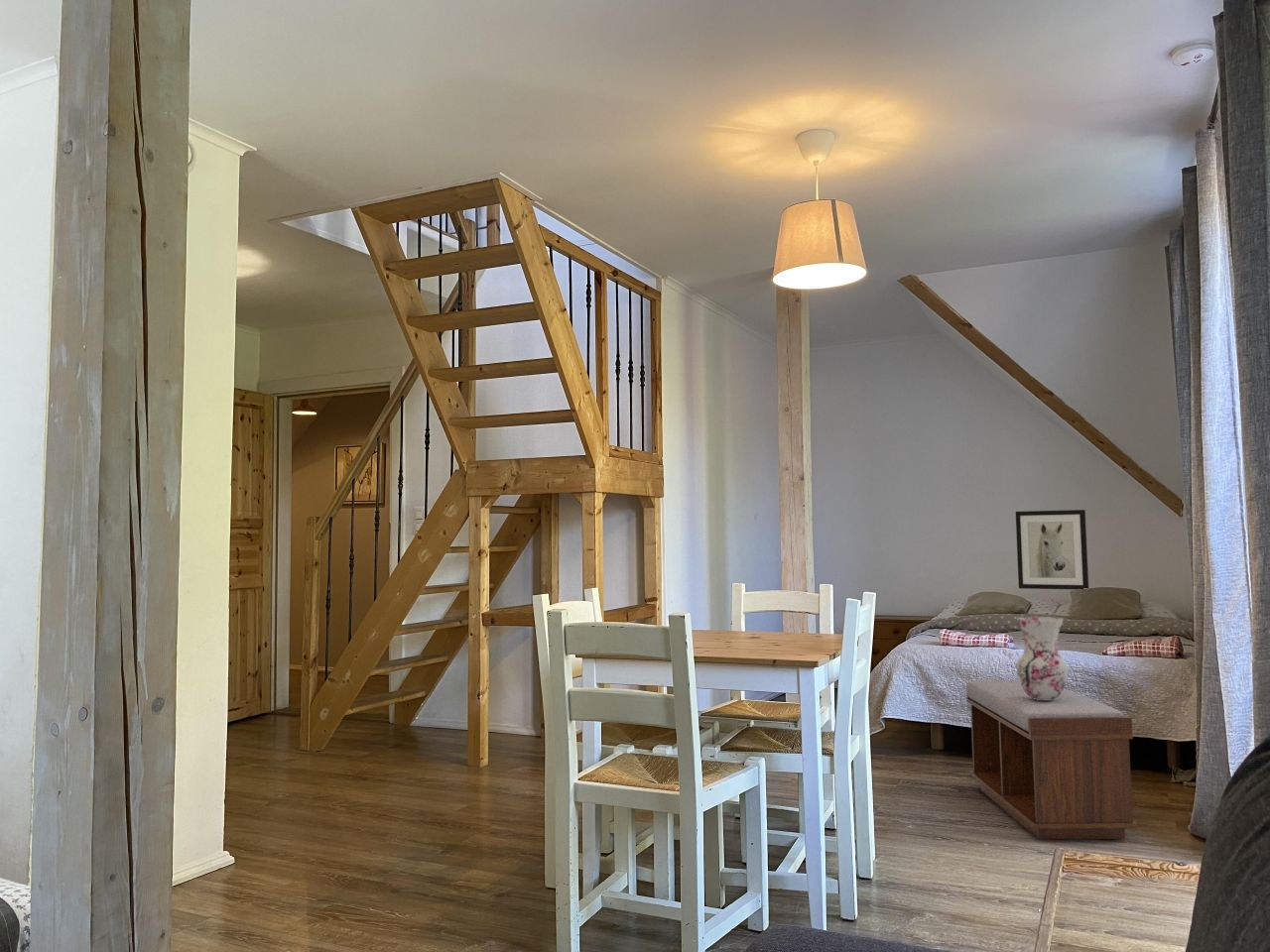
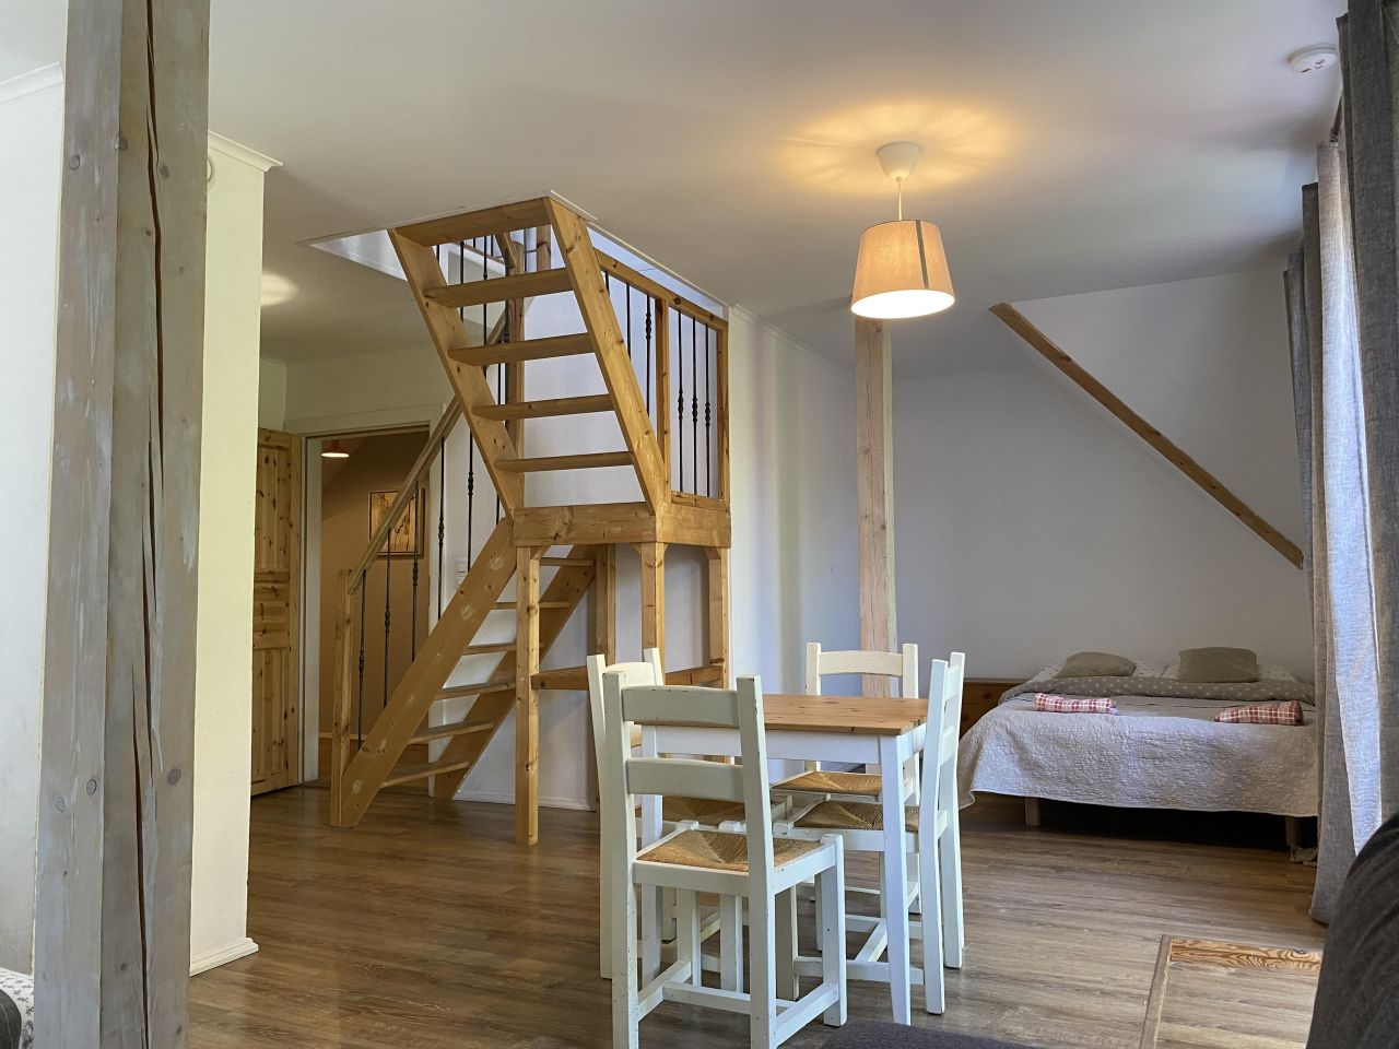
- bench (1041, 752)
- vase (1041, 658)
- wall art (1051, 549)
